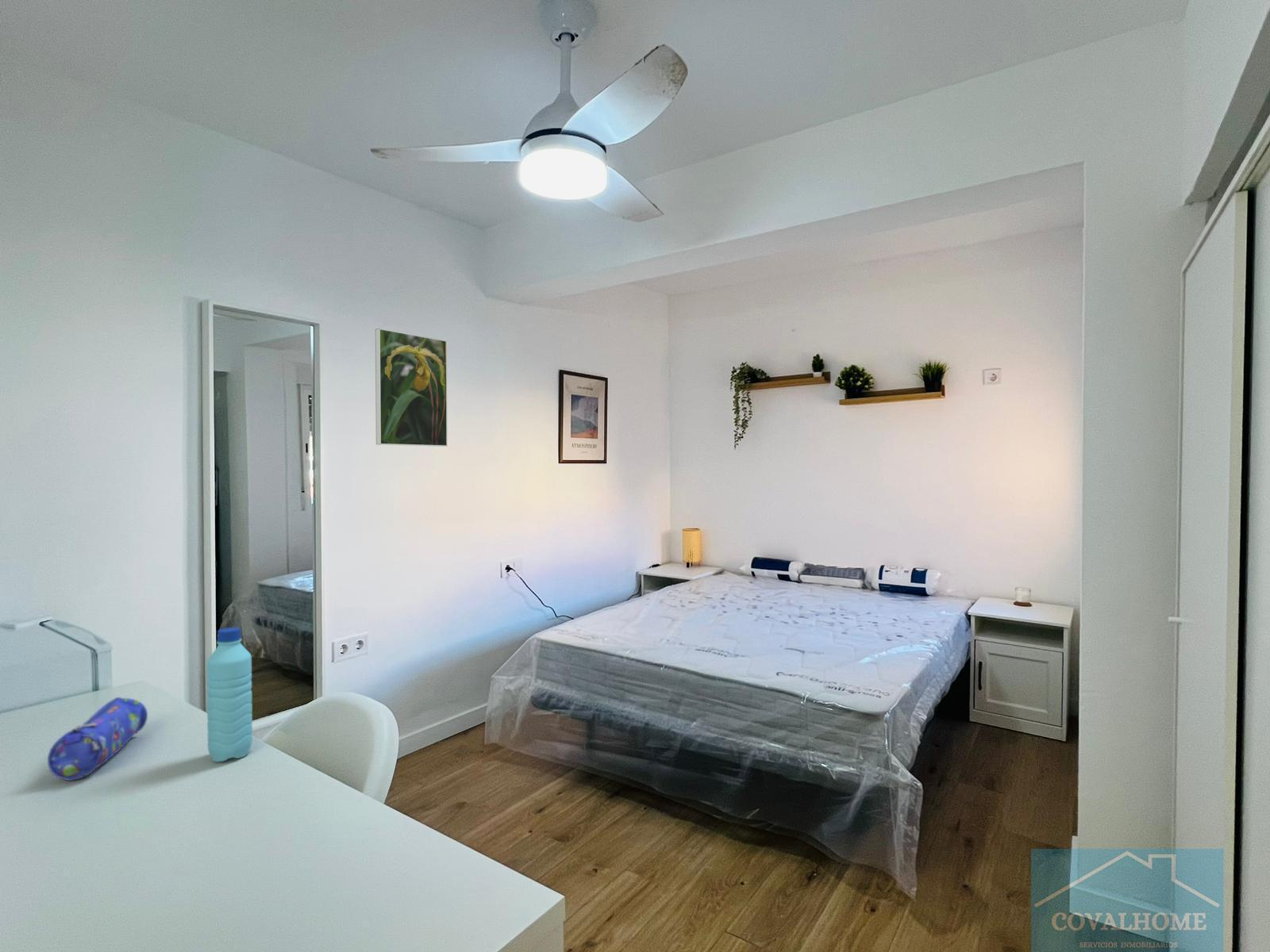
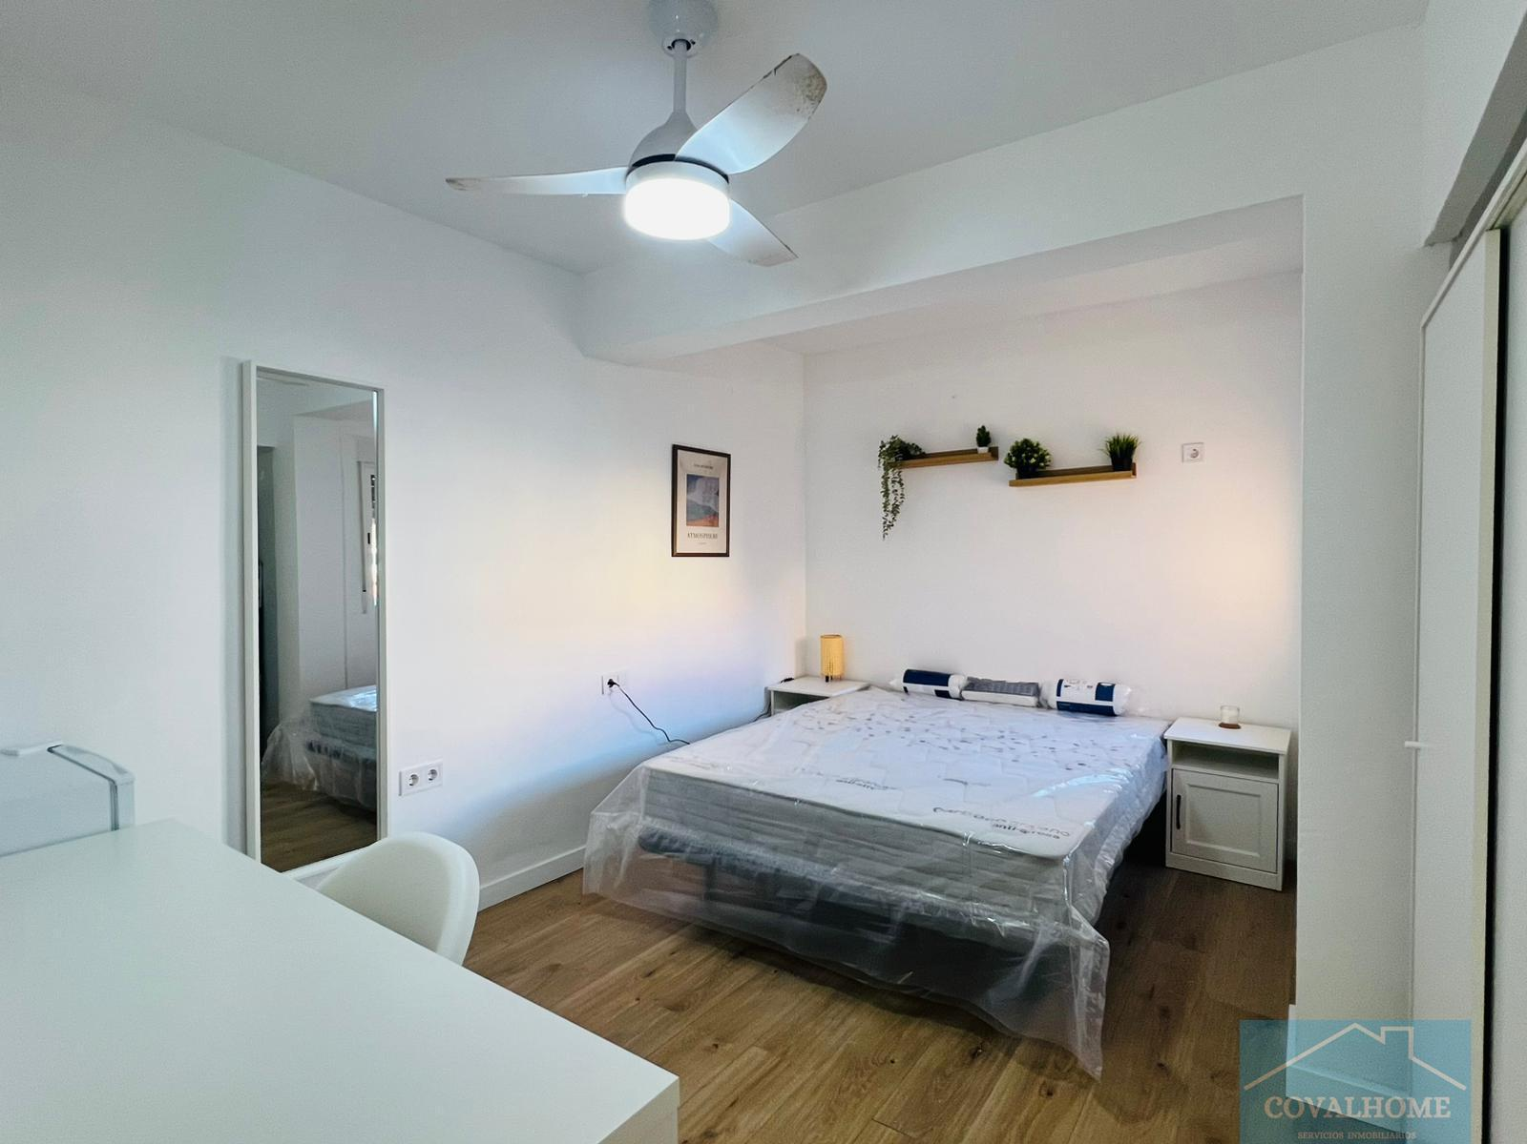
- pencil case (101, 734)
- water bottle (229, 692)
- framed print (413, 390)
